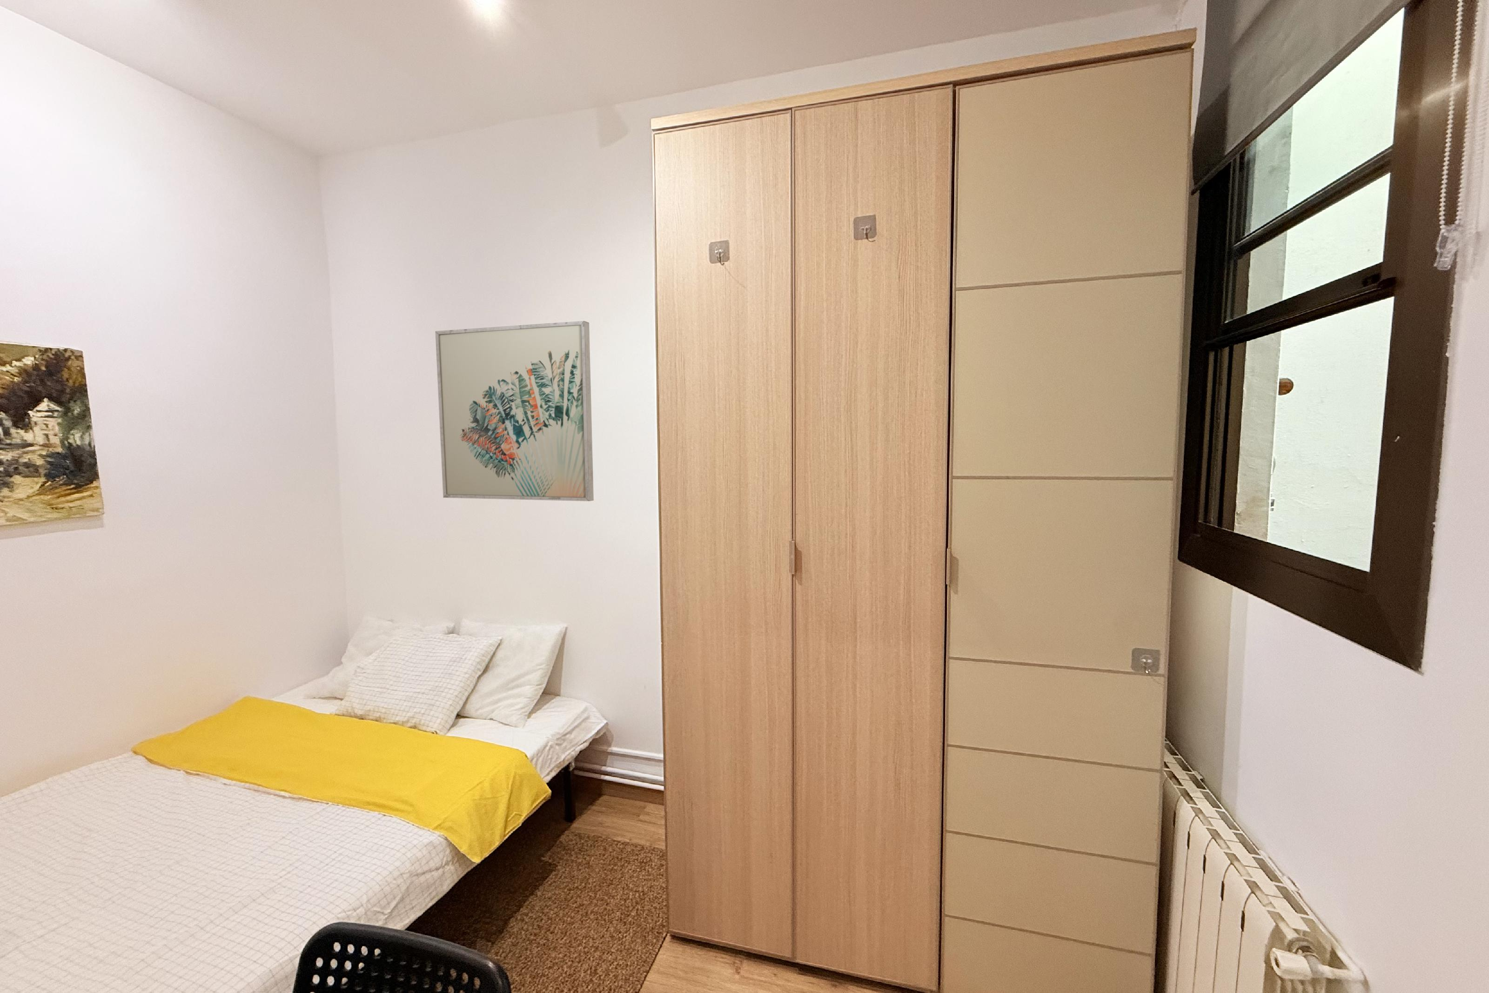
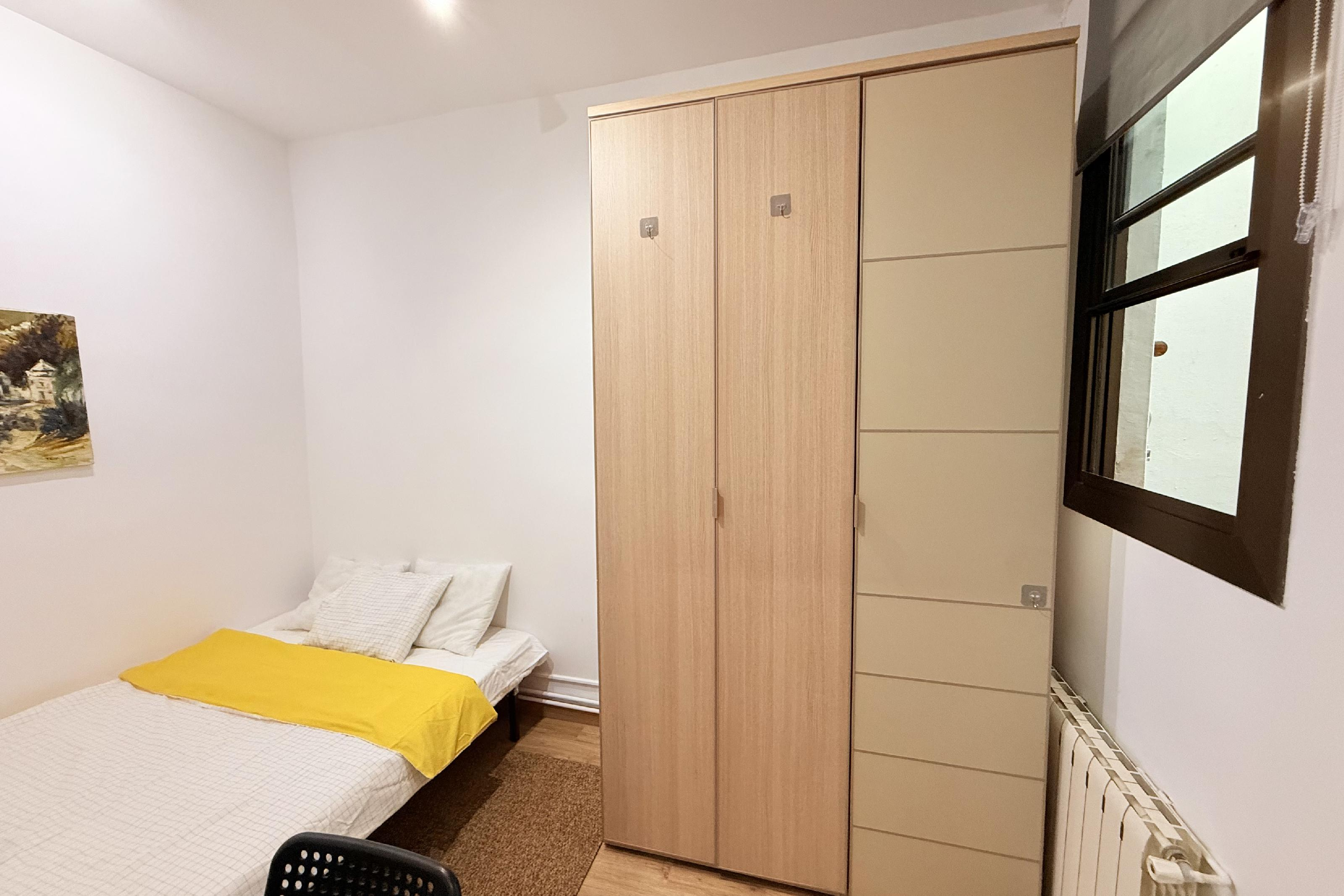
- wall art (513, 413)
